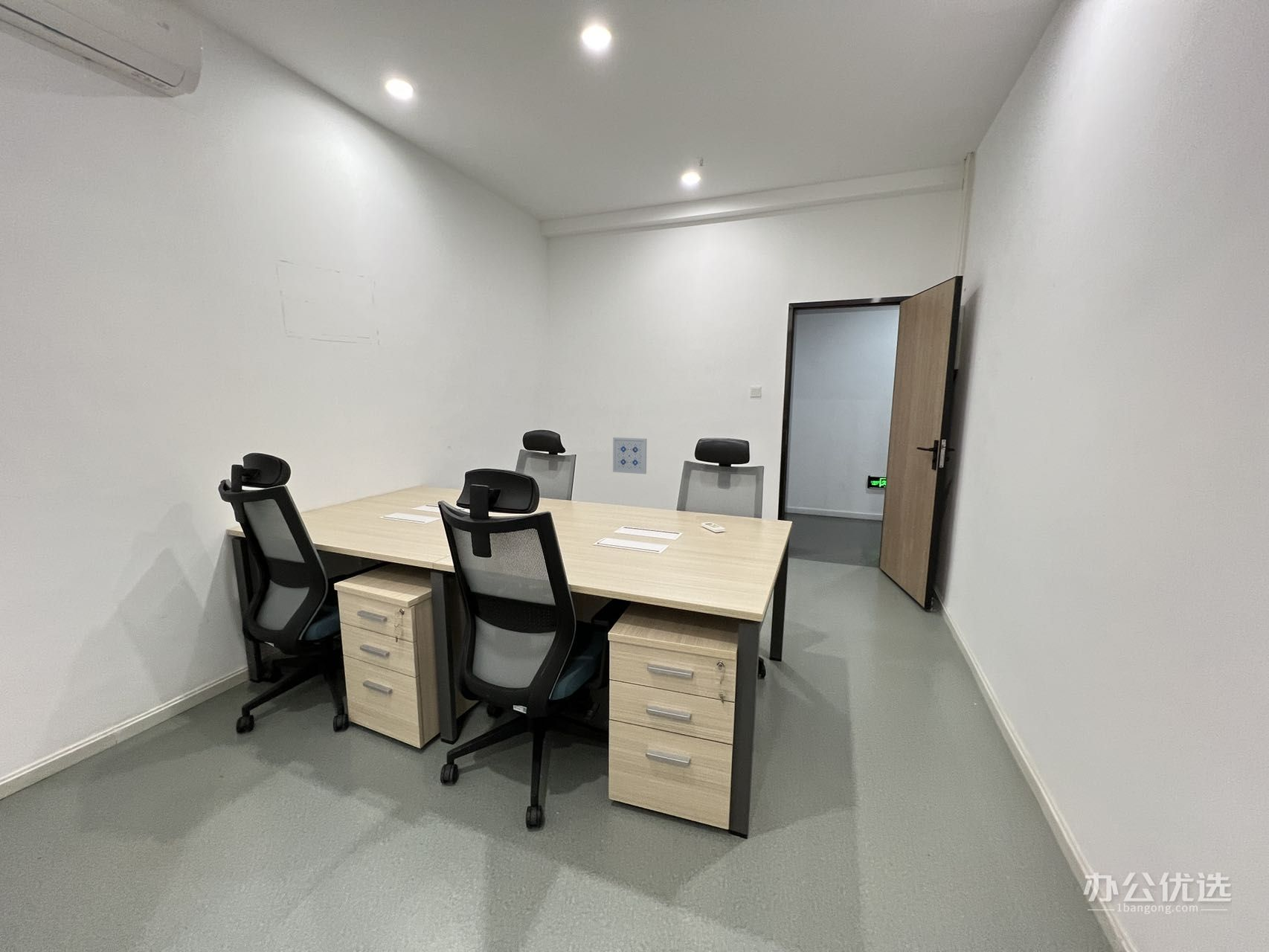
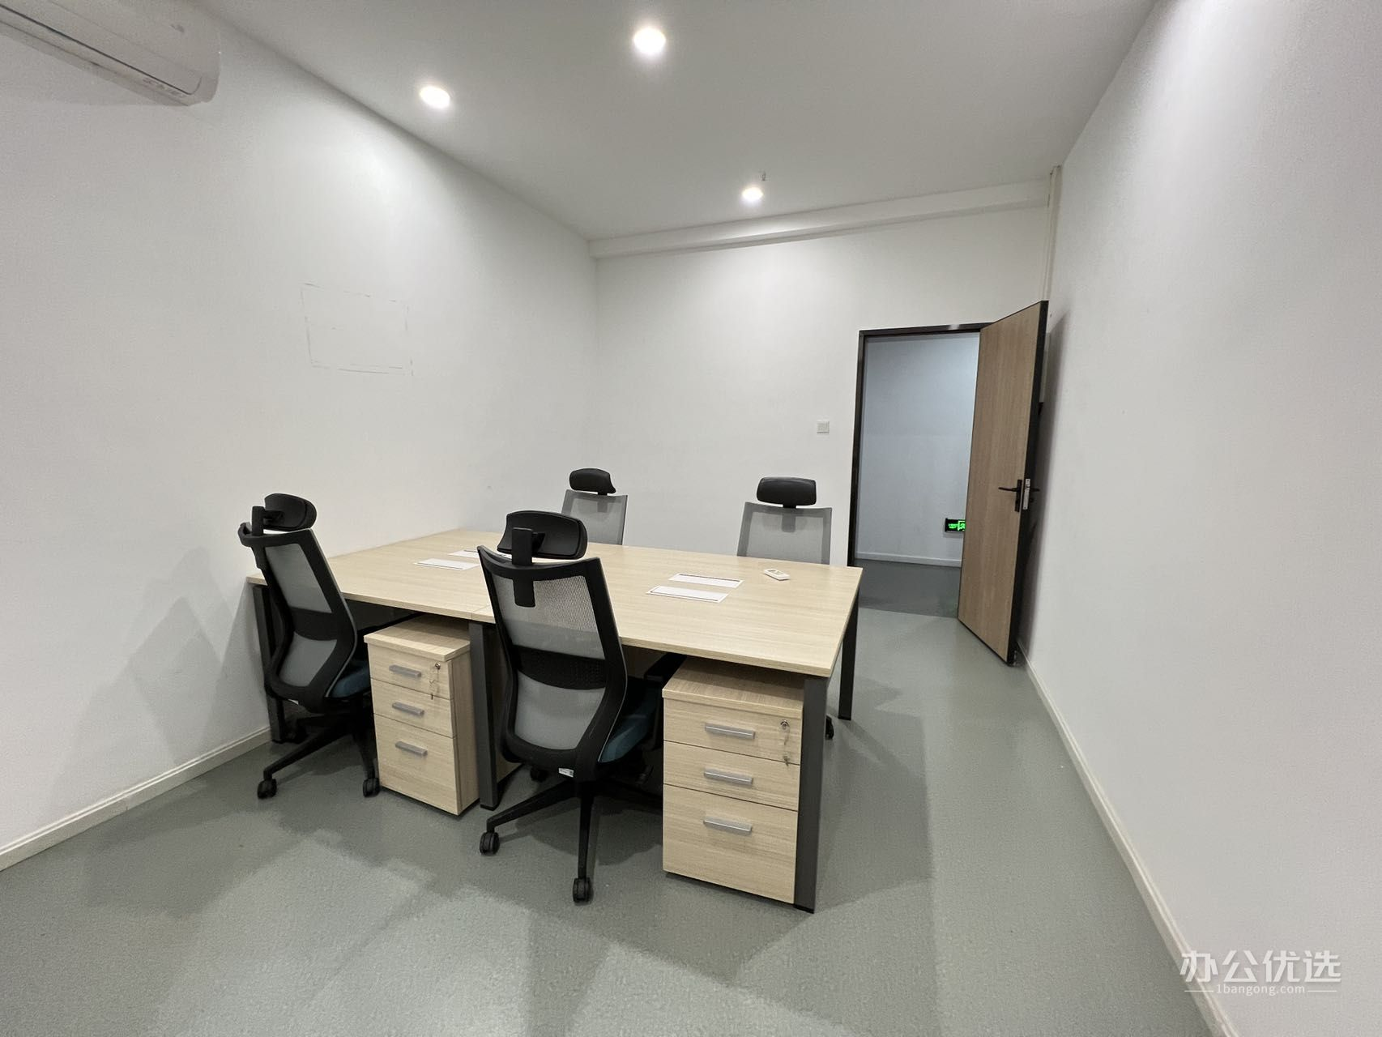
- wall art (629, 455)
